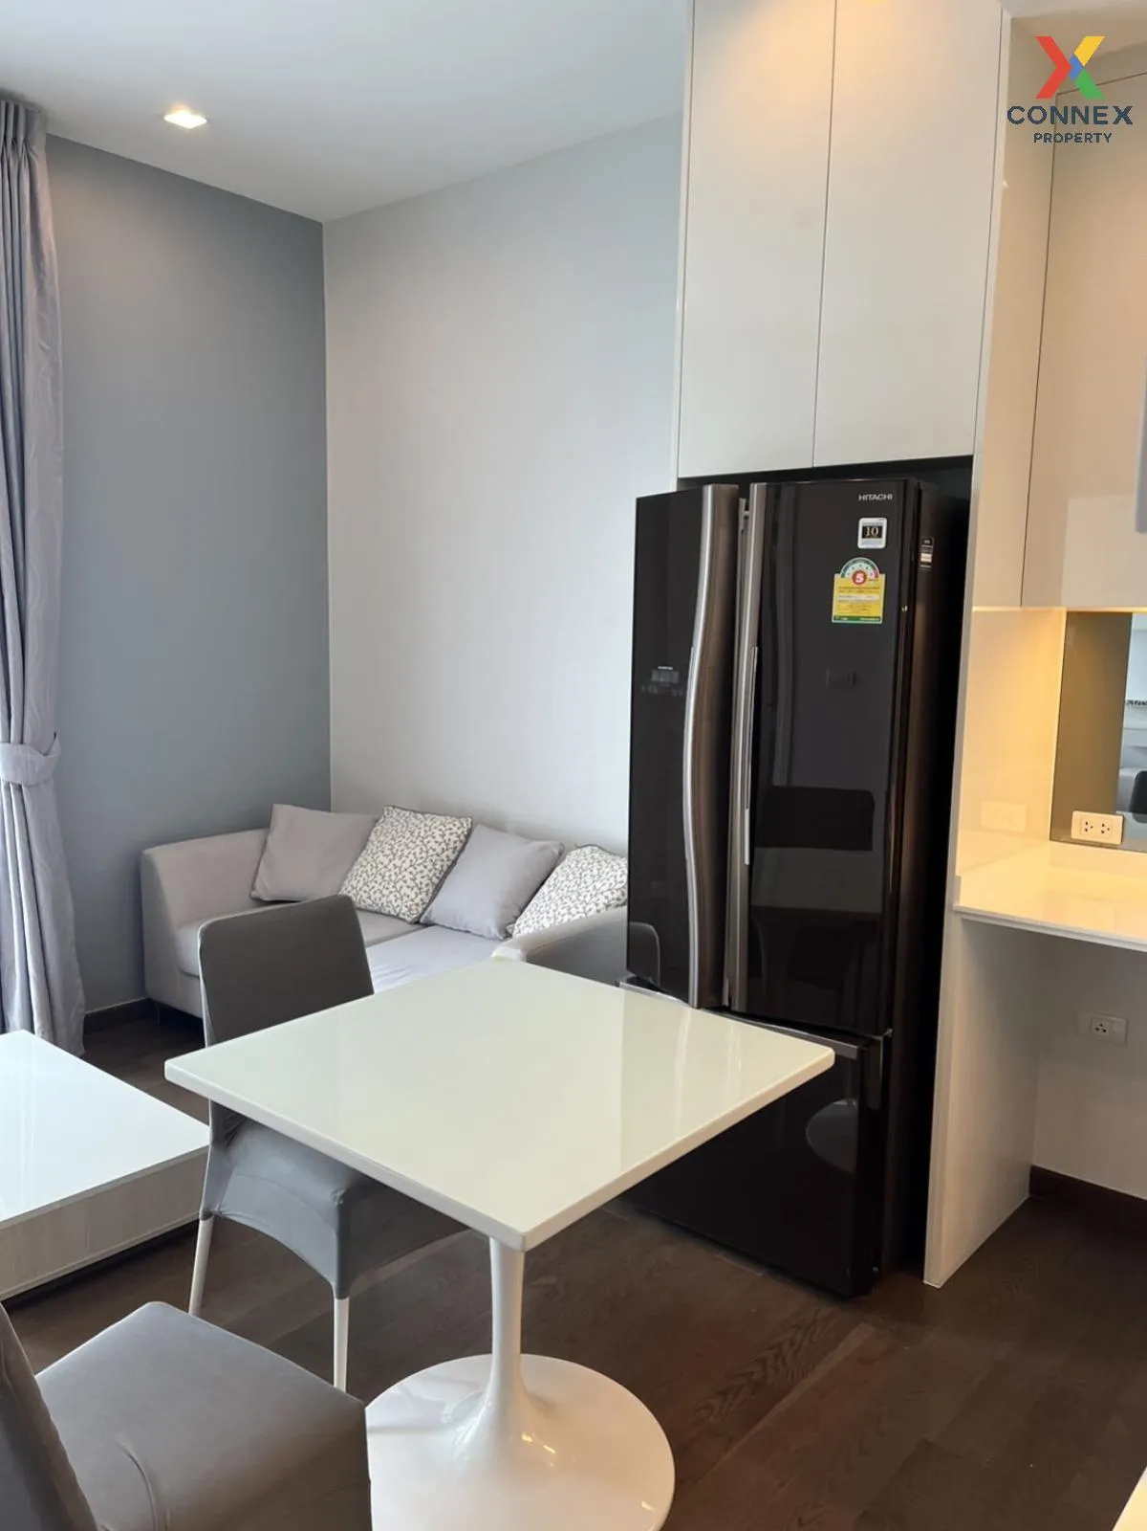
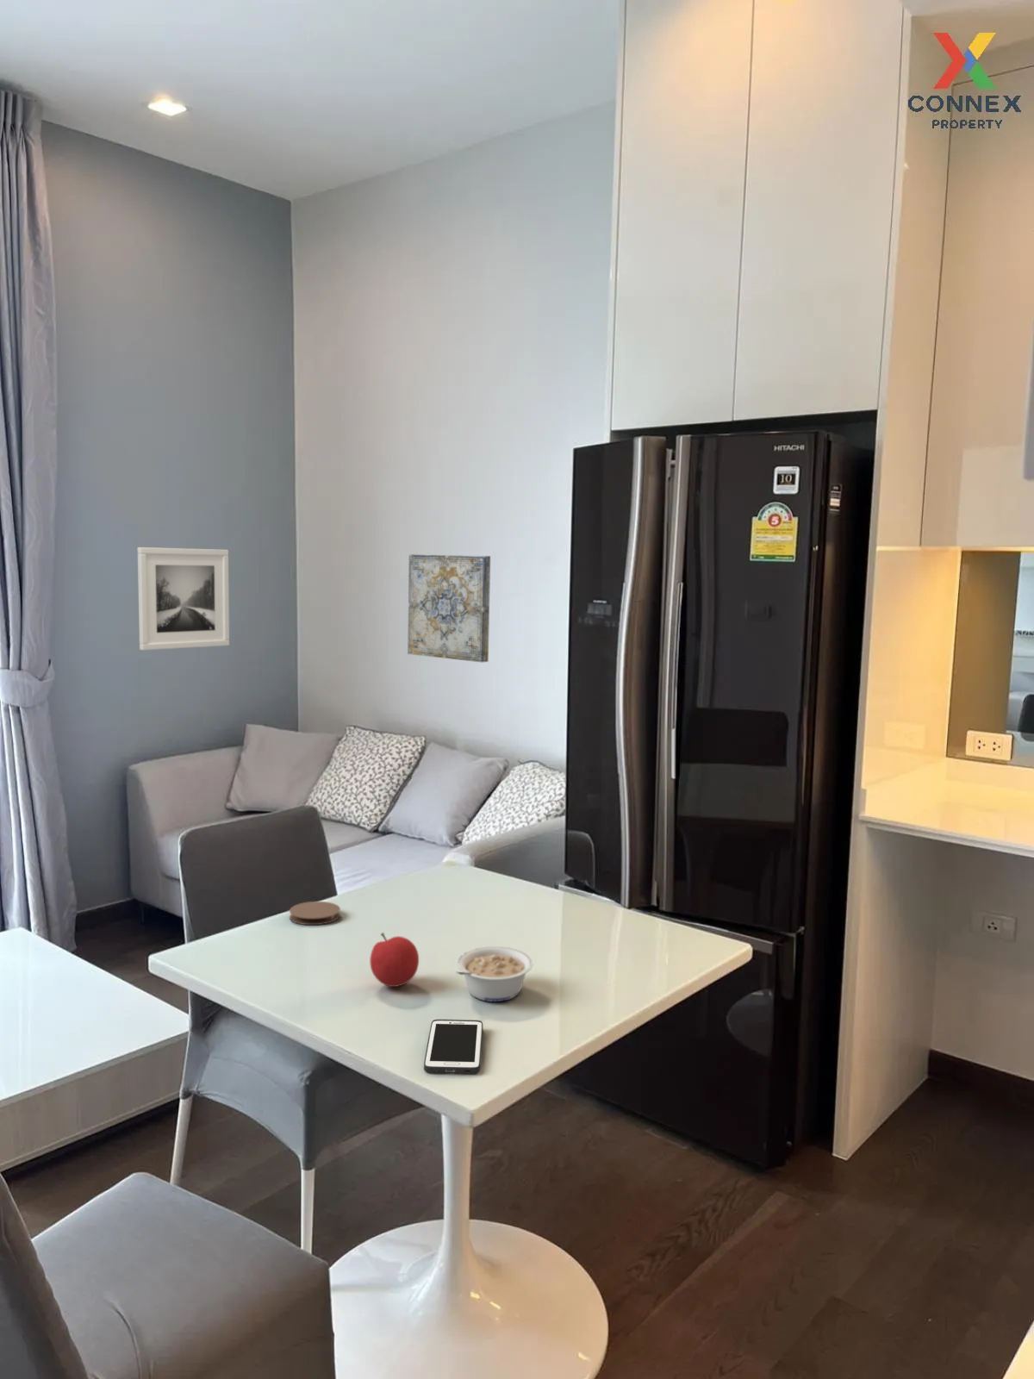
+ coaster (315, 913)
+ wall art (447, 607)
+ cell phone (454, 1046)
+ legume (494, 974)
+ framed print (186, 598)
+ fruit (394, 961)
